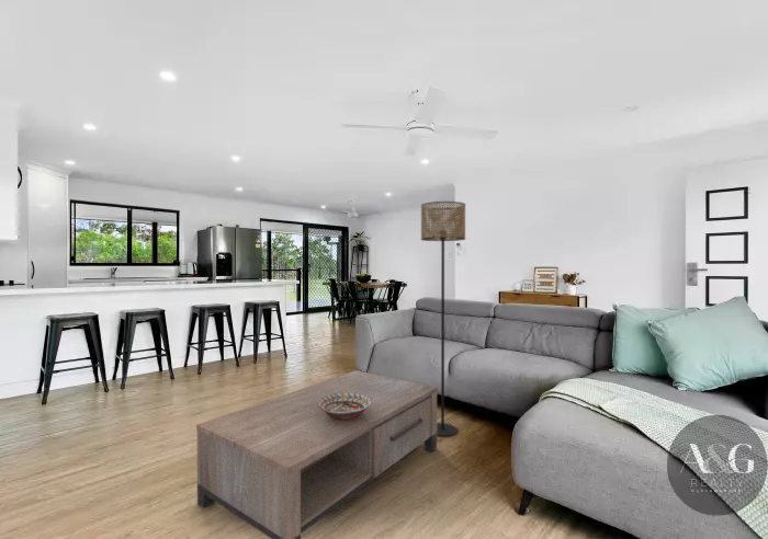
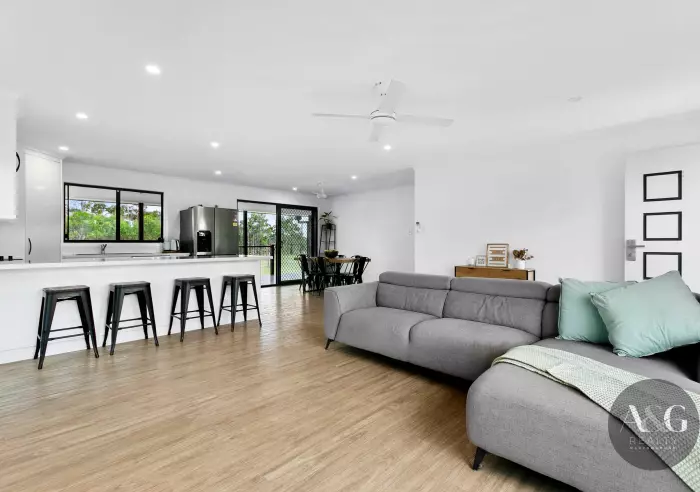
- coffee table (332, 437)
- floor lamp (442, 318)
- decorative bowl (345, 408)
